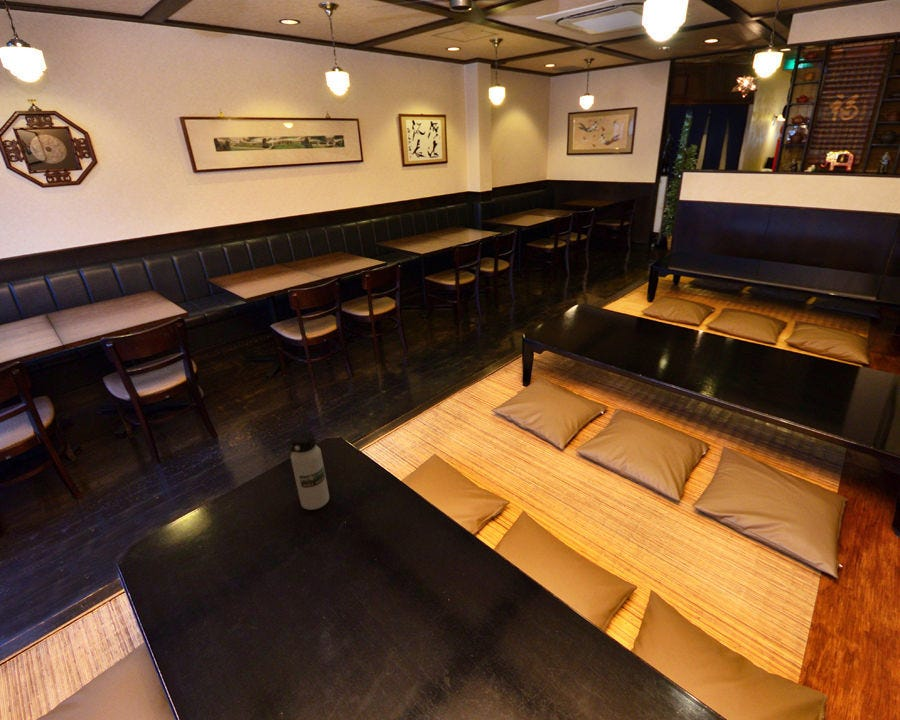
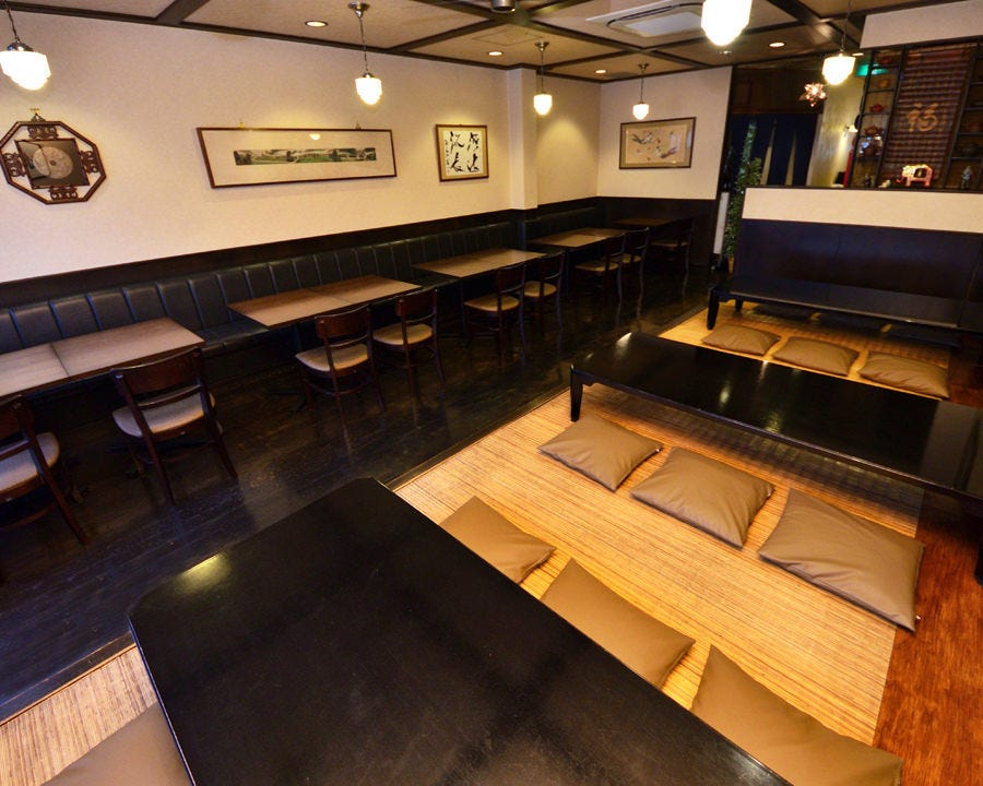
- water bottle (309, 469)
